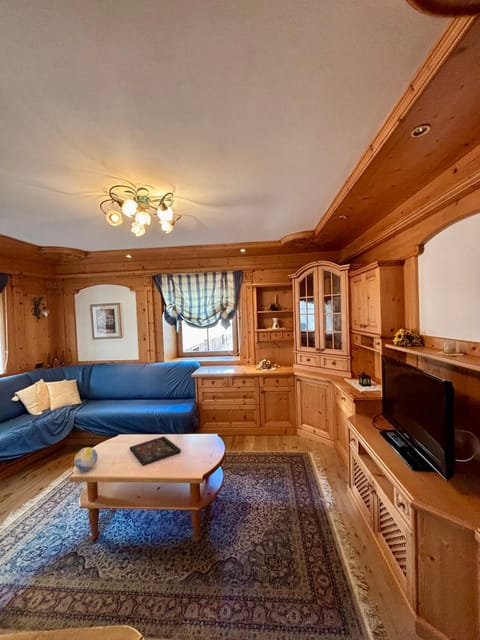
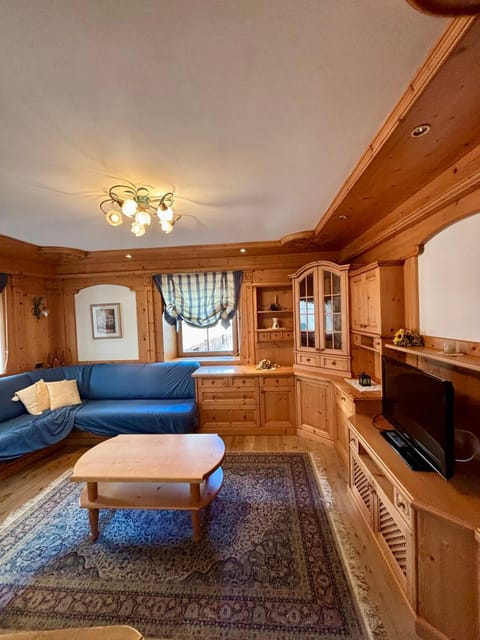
- decorative tray (154, 449)
- decorative ball (86, 458)
